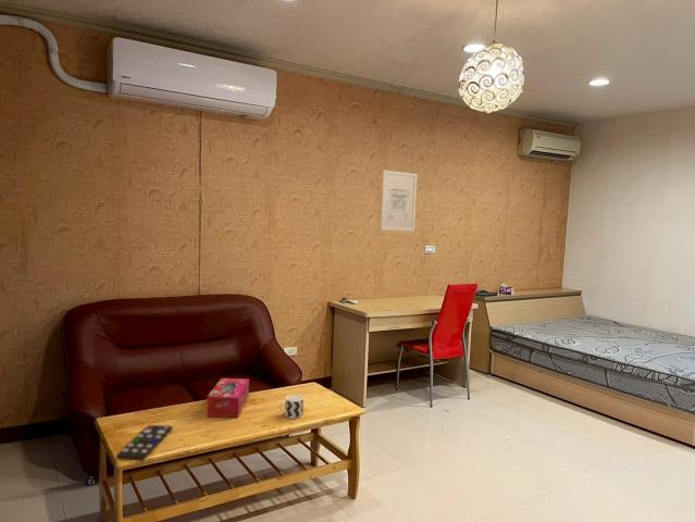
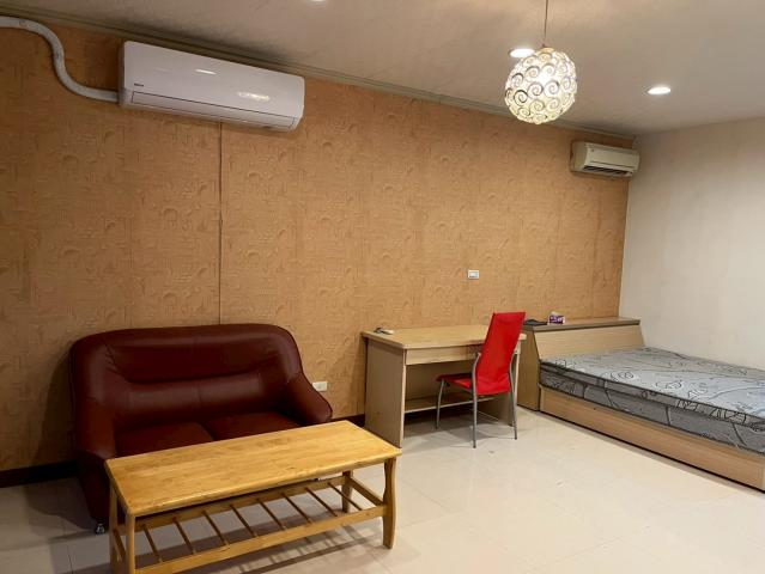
- wall art (398, 201)
- cup (290, 407)
- tissue box (228, 396)
- remote control (146, 440)
